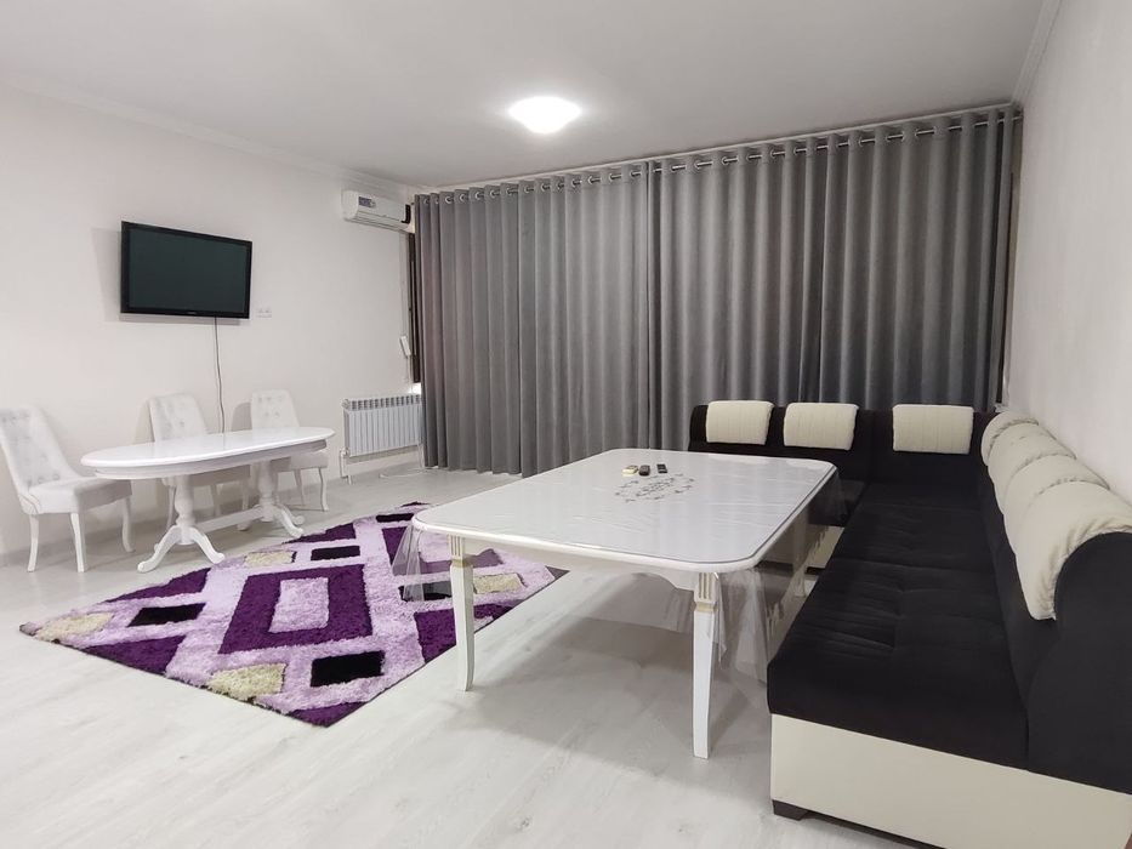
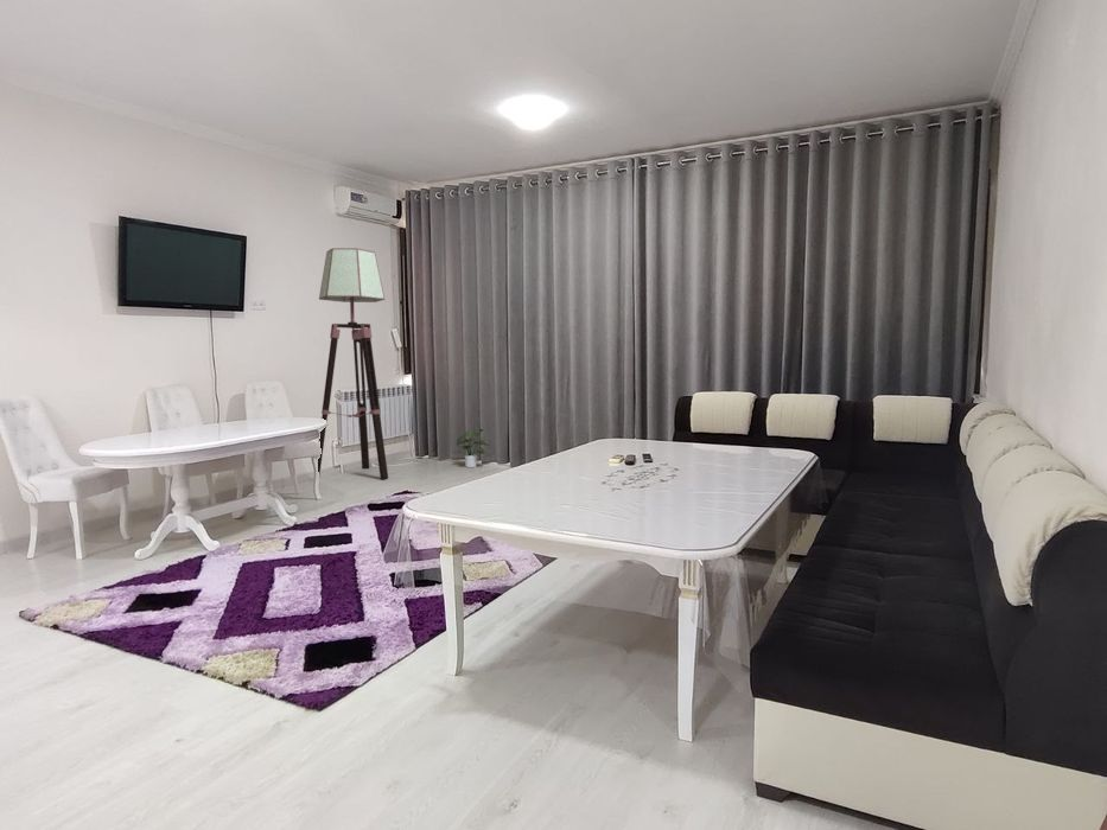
+ floor lamp (357, 364)
+ potted plant (470, 447)
